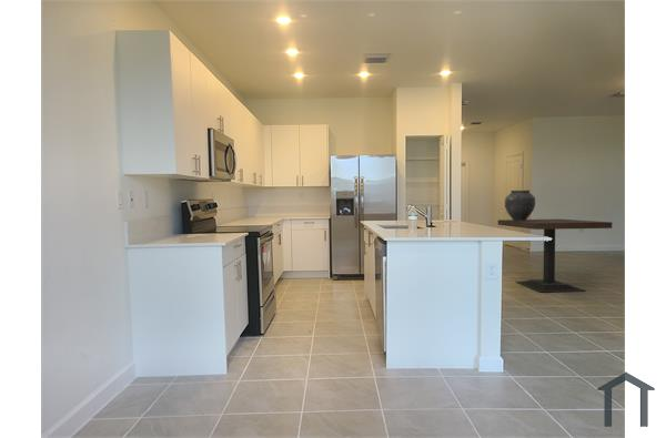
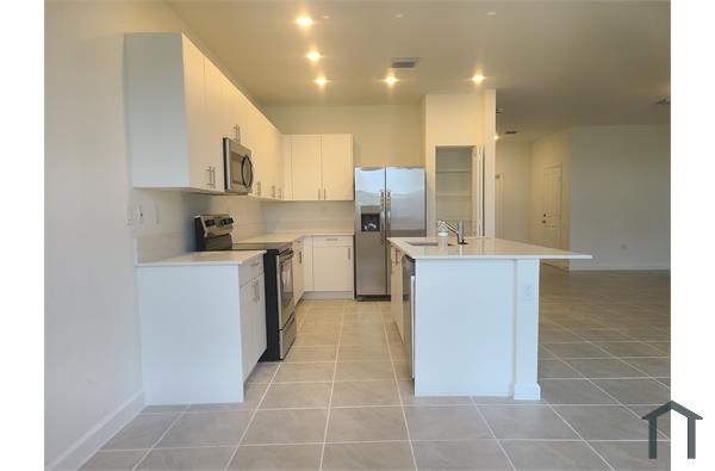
- dining table (548, 253)
- ceramic pot (519, 205)
